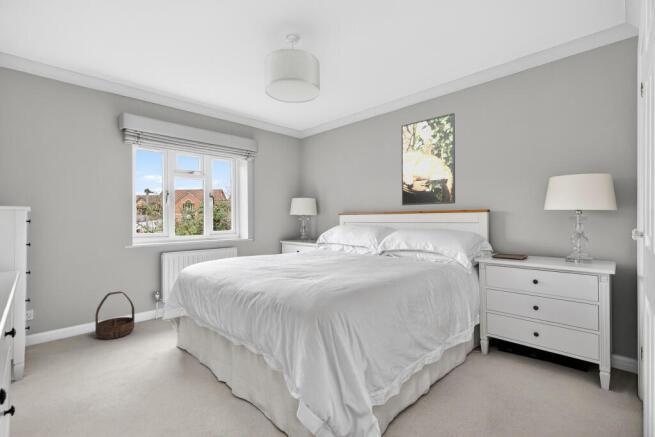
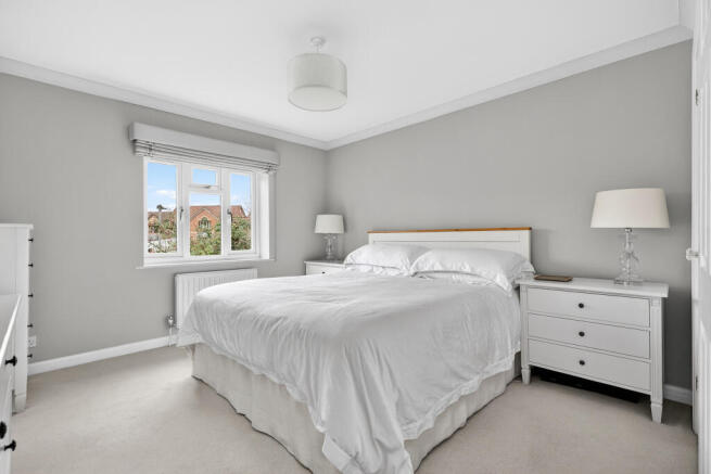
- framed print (426, 162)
- basket (115, 318)
